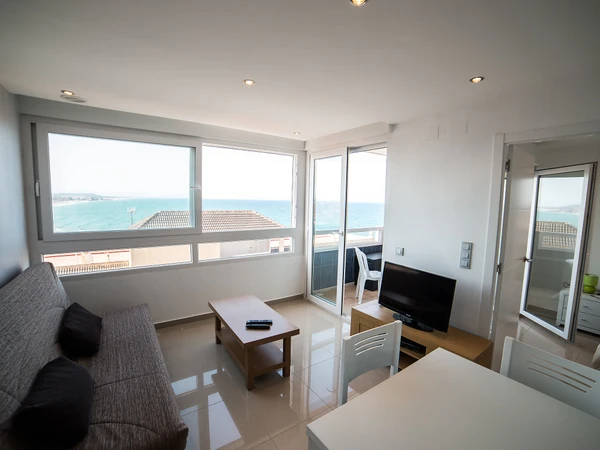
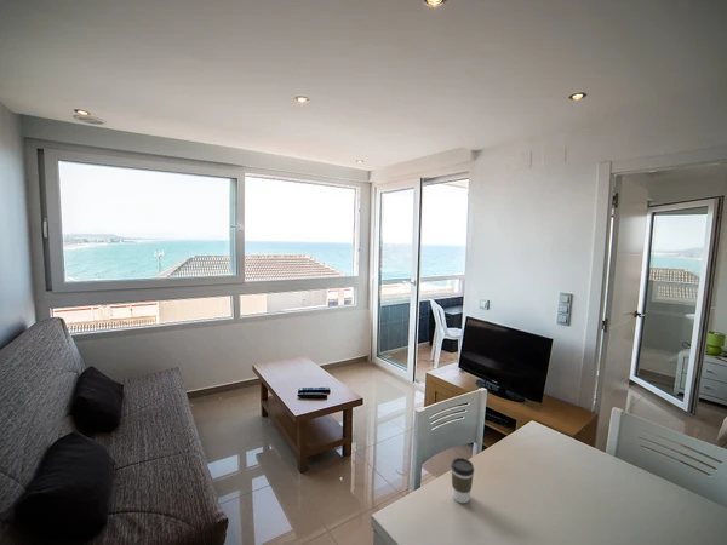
+ coffee cup (462, 480)
